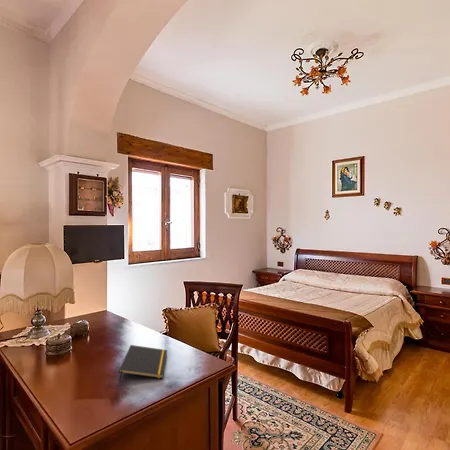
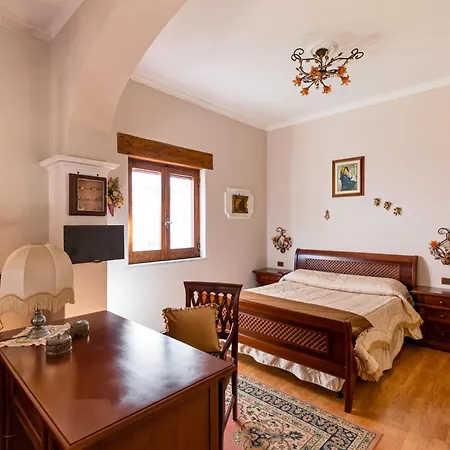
- notepad (145, 360)
